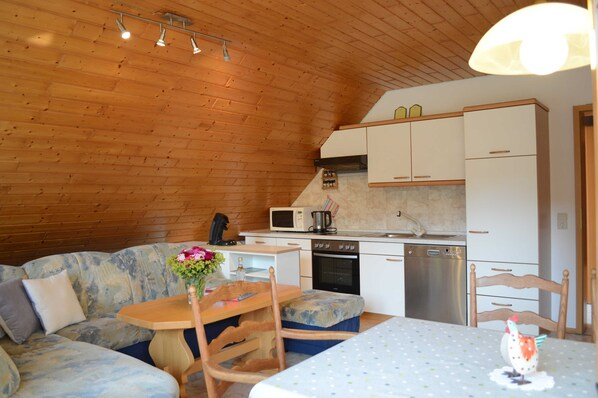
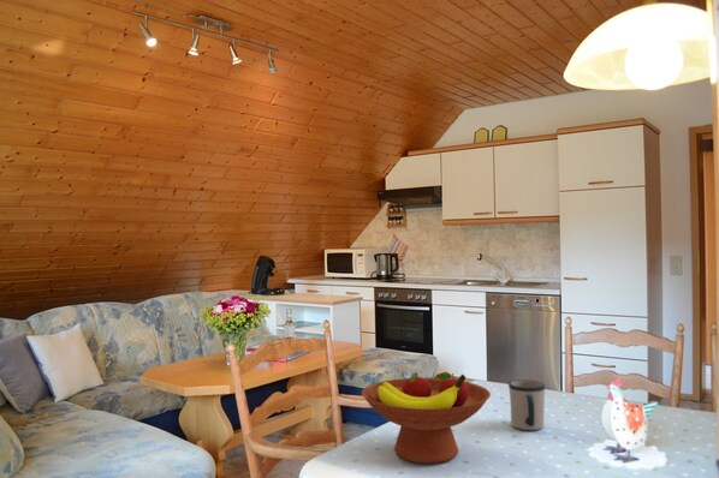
+ fruit bowl (424, 410)
+ mug (527, 405)
